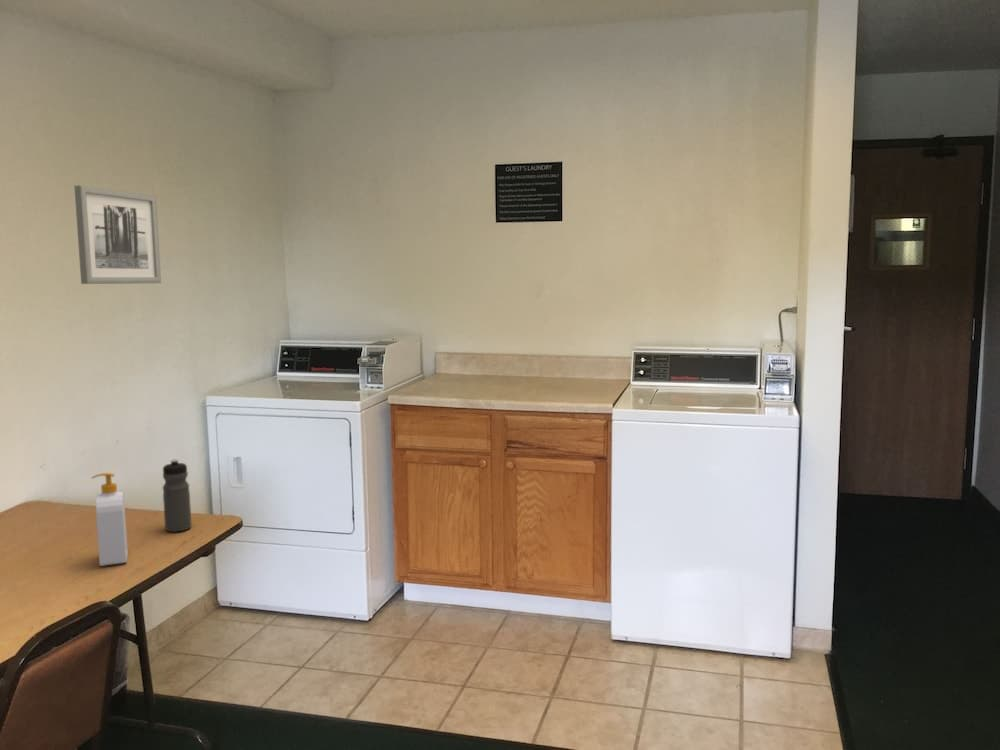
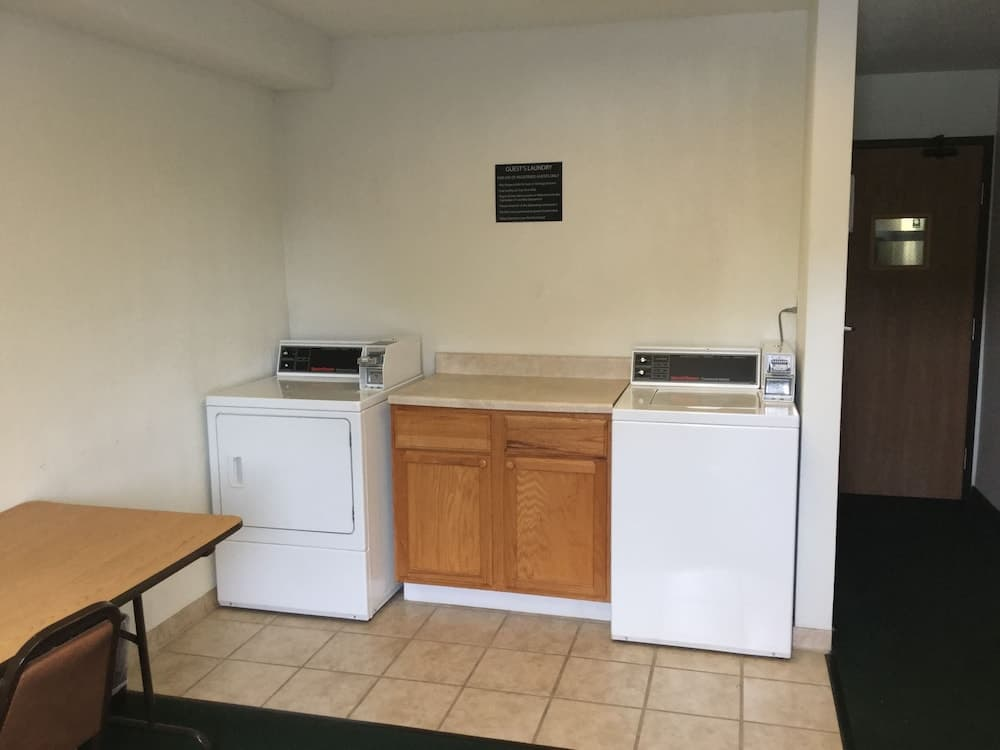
- soap bottle (109, 516)
- water bottle (176, 494)
- wall art (120, 237)
